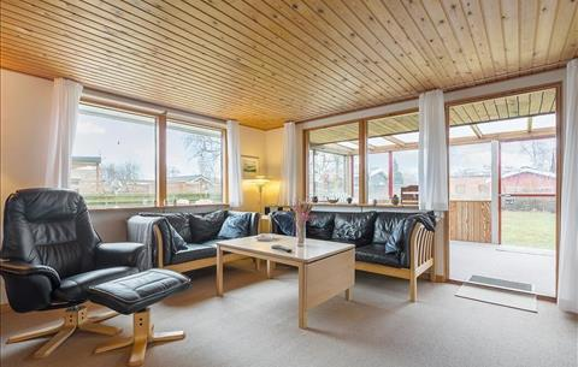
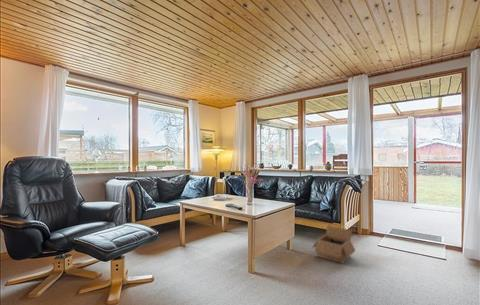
+ box (333, 243)
